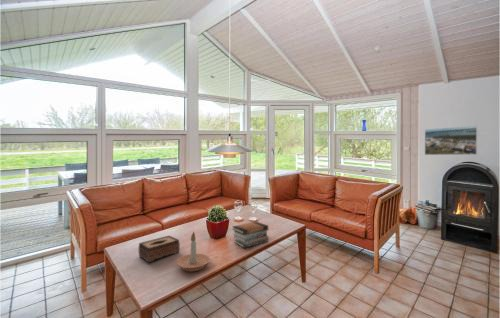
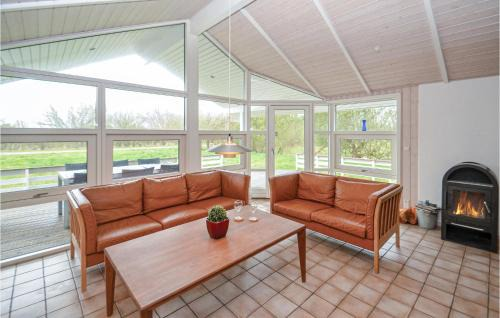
- candle holder (193, 248)
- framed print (449, 141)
- book stack (250, 234)
- tissue box (159, 247)
